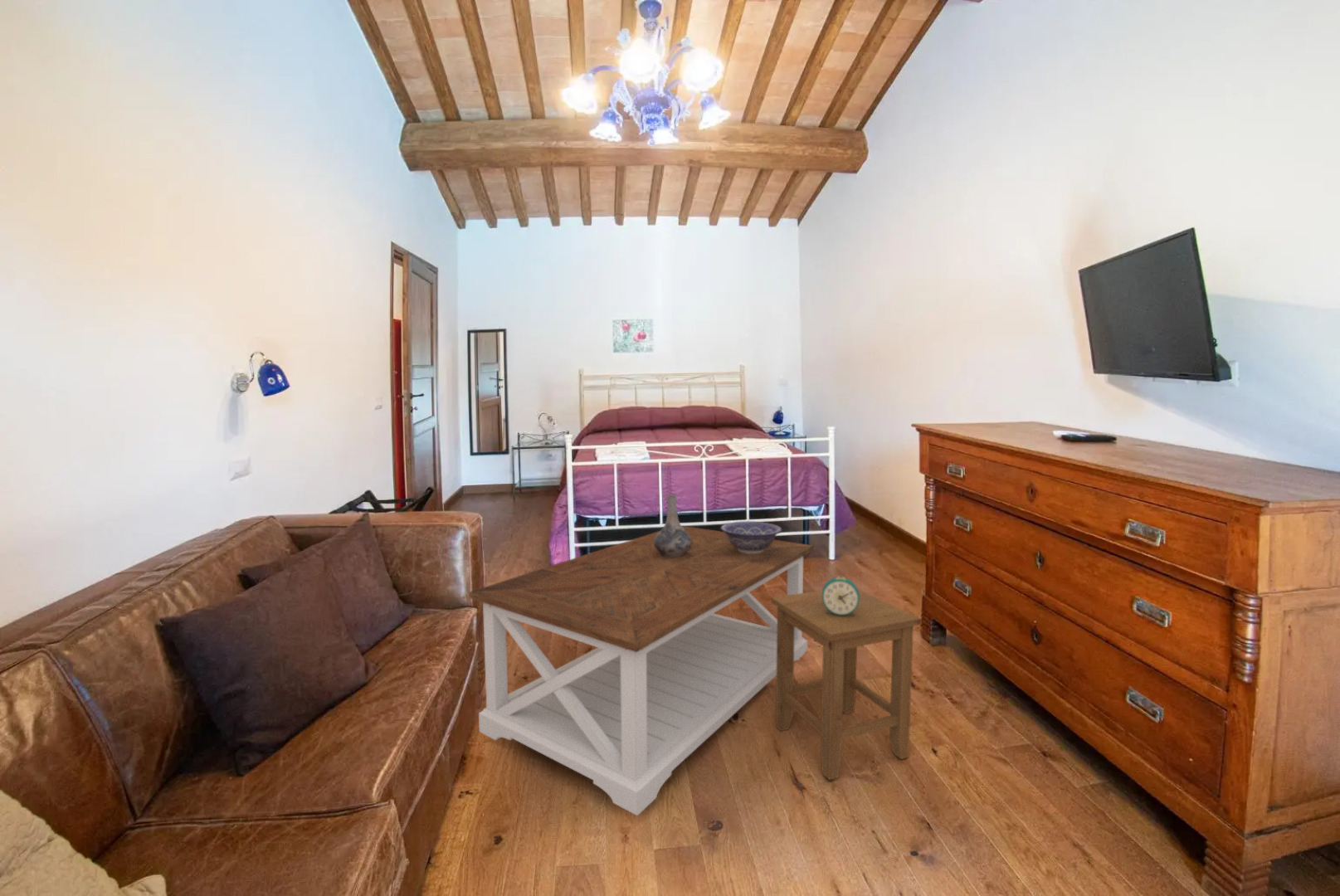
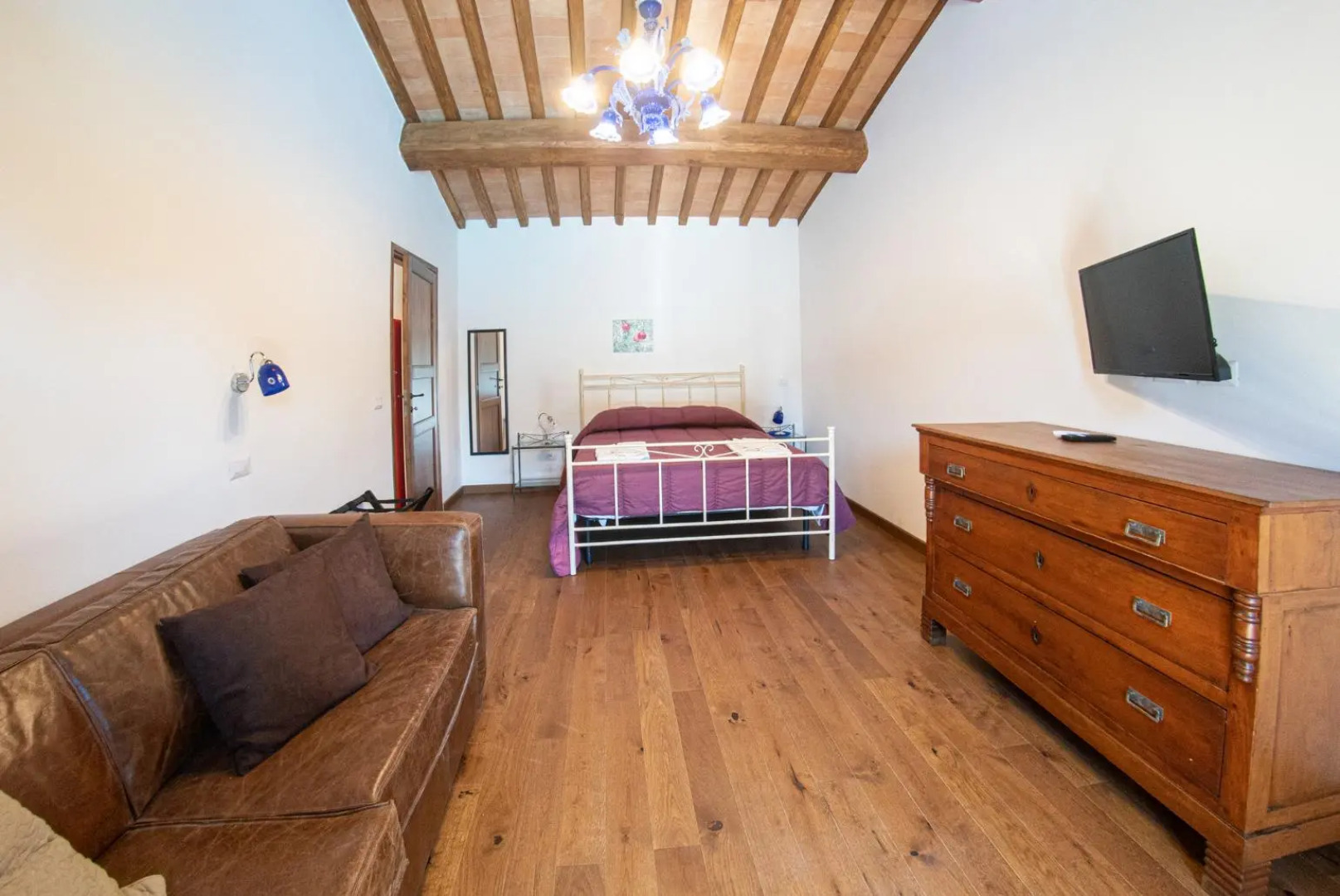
- stool (841, 674)
- decorative vase (672, 523)
- decorative bowl (751, 538)
- alarm clock (841, 593)
- coffee table (664, 627)
